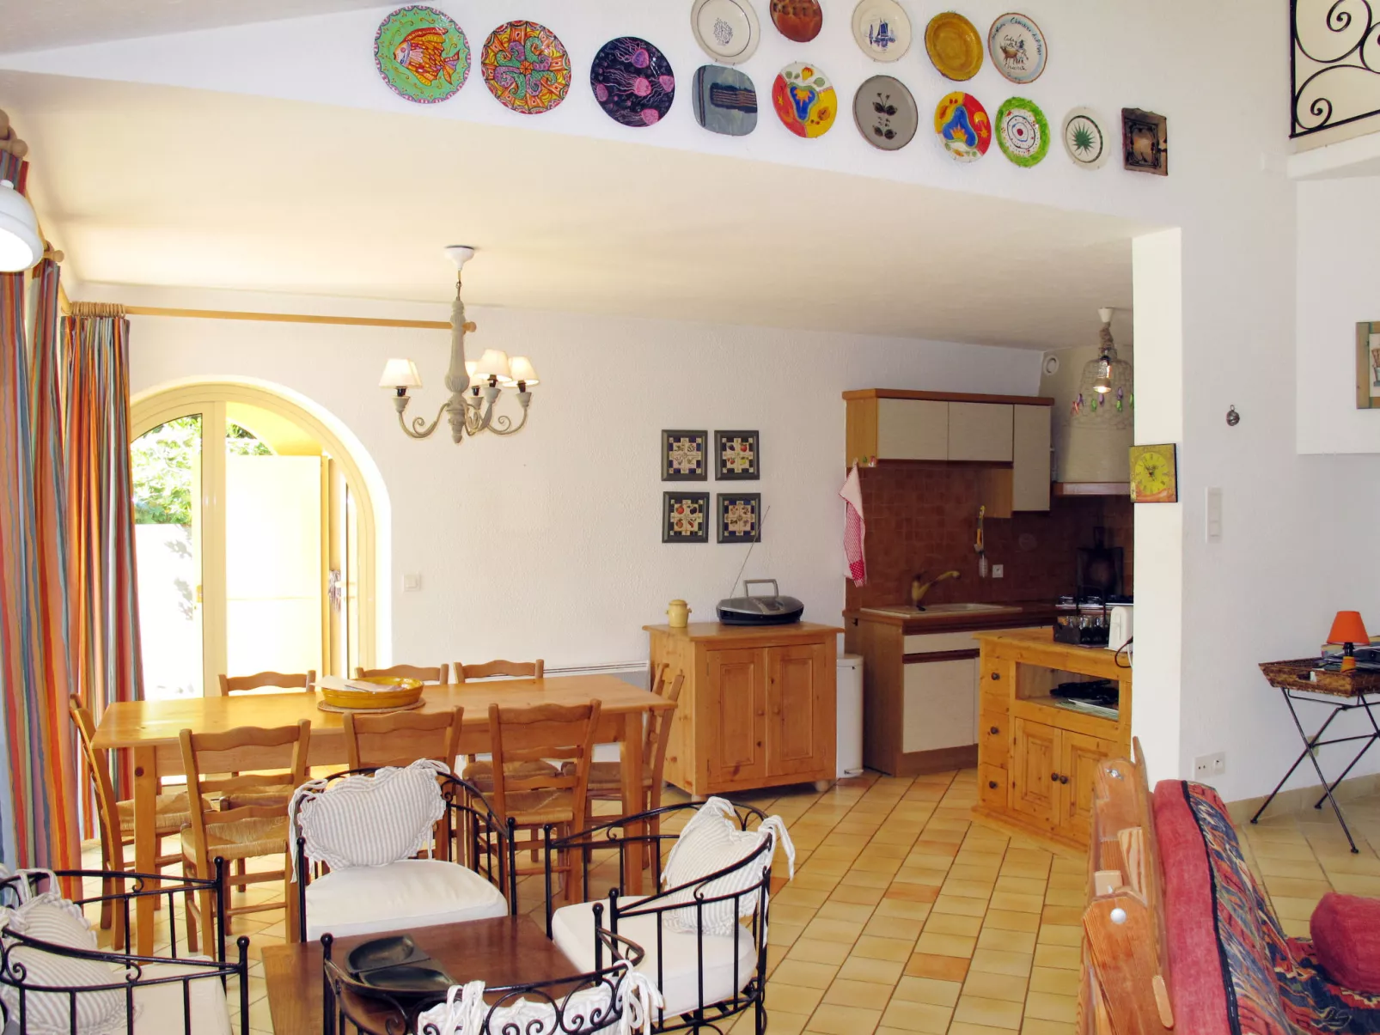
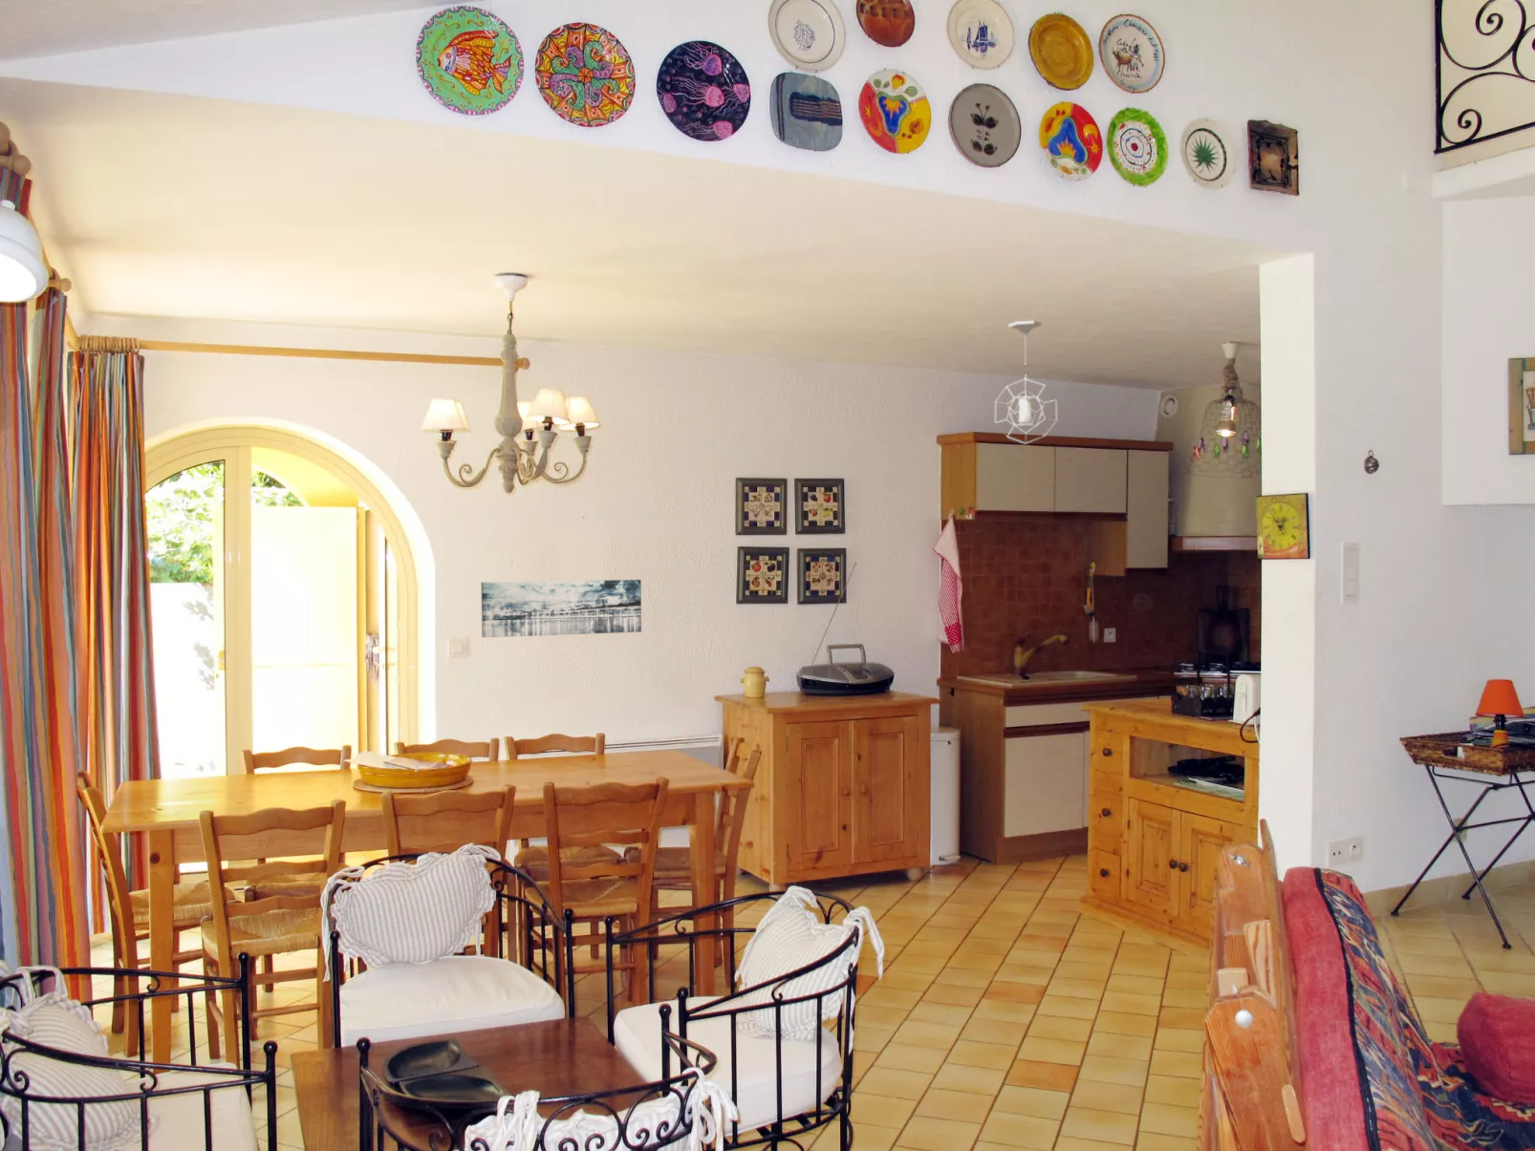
+ pendant light (1026, 383)
+ wall art (562, 607)
